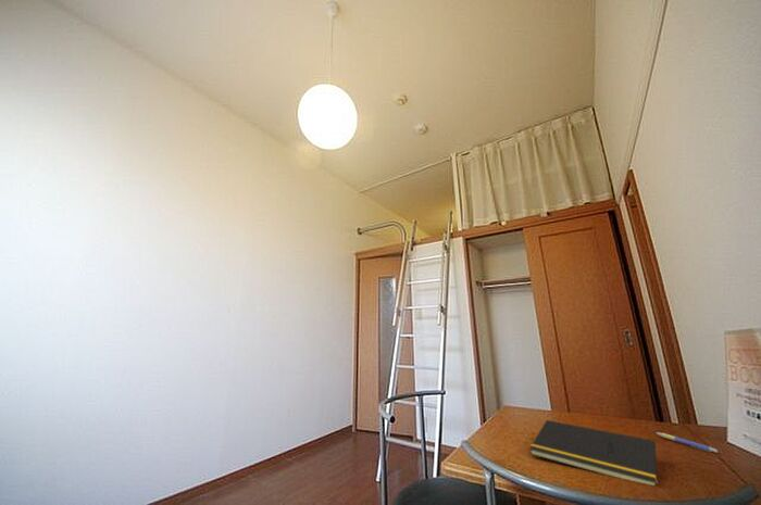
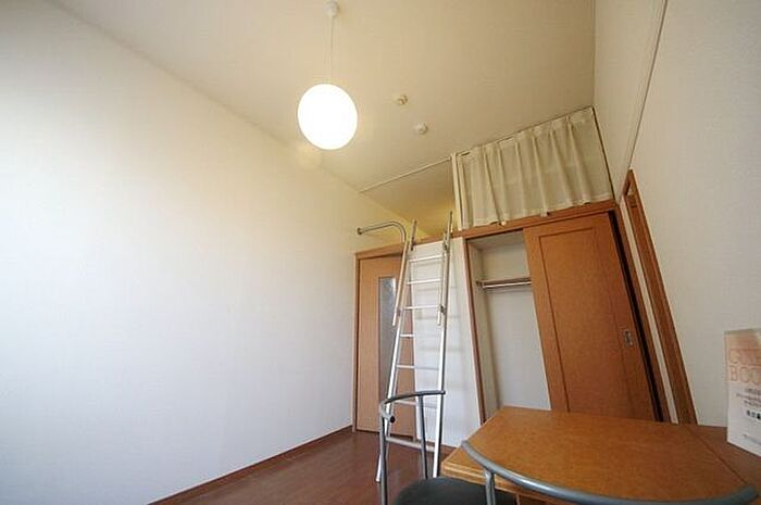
- pen (683, 441)
- notepad (590, 447)
